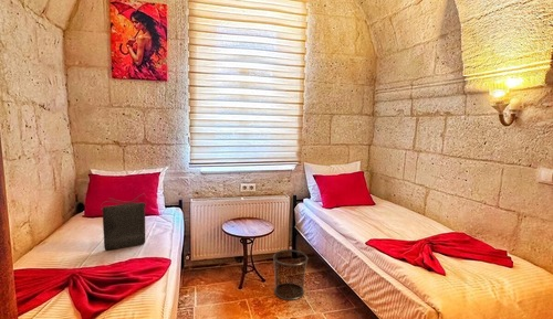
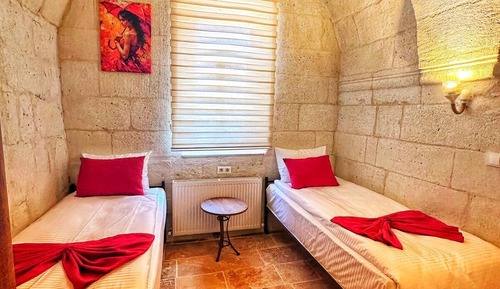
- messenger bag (124, 221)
- trash can (290, 274)
